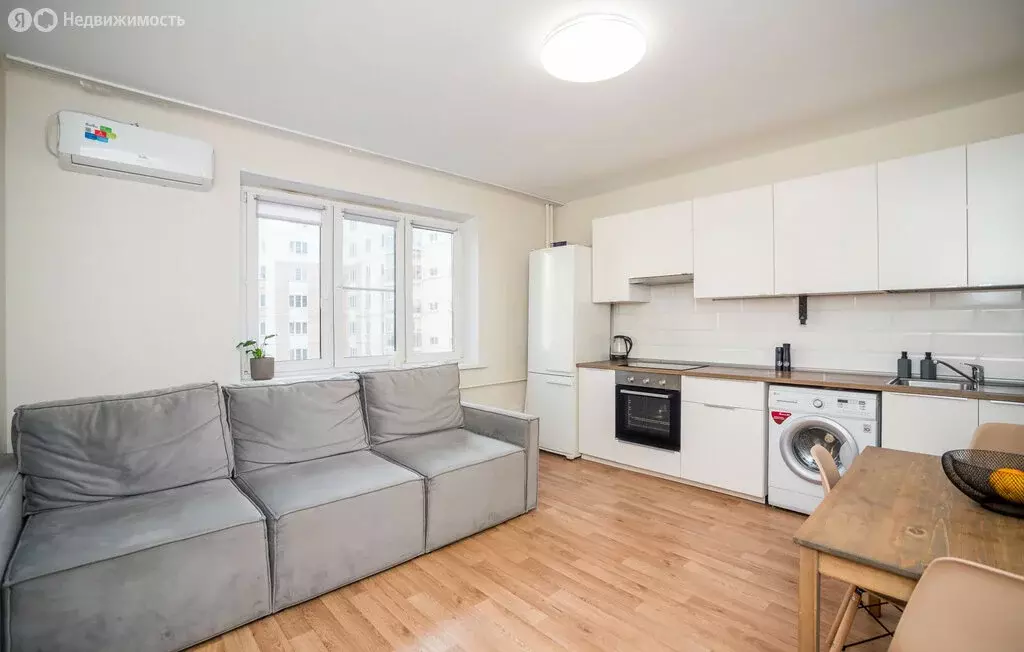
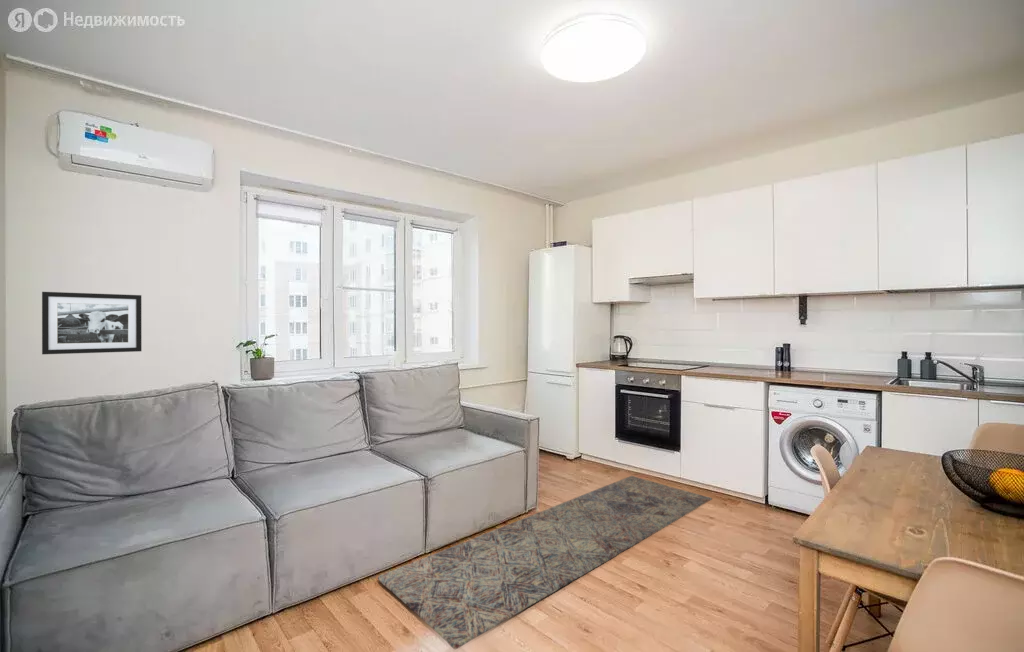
+ picture frame (94, 323)
+ rug (575, 530)
